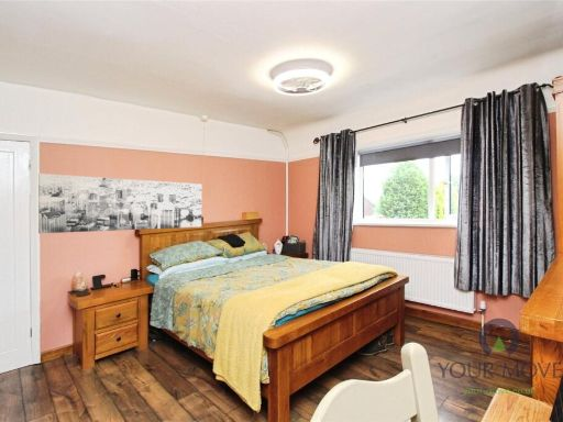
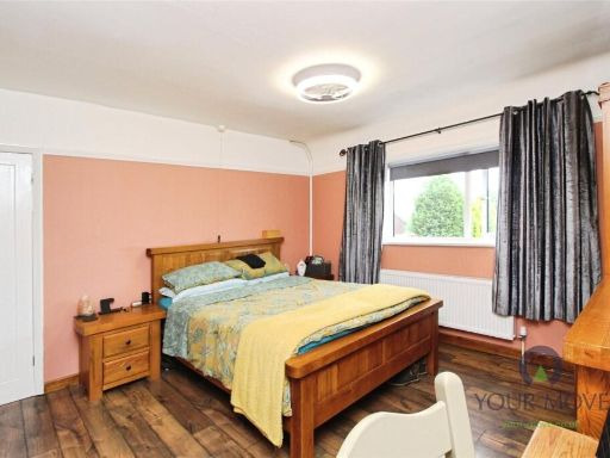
- wall art (133, 204)
